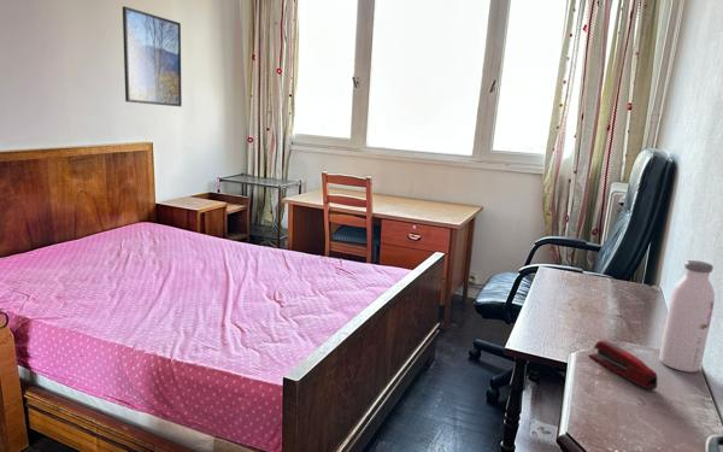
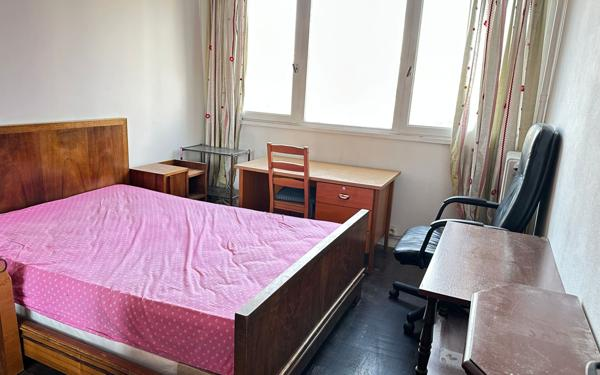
- water bottle (688, 313)
- stapler (623, 360)
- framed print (154, 60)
